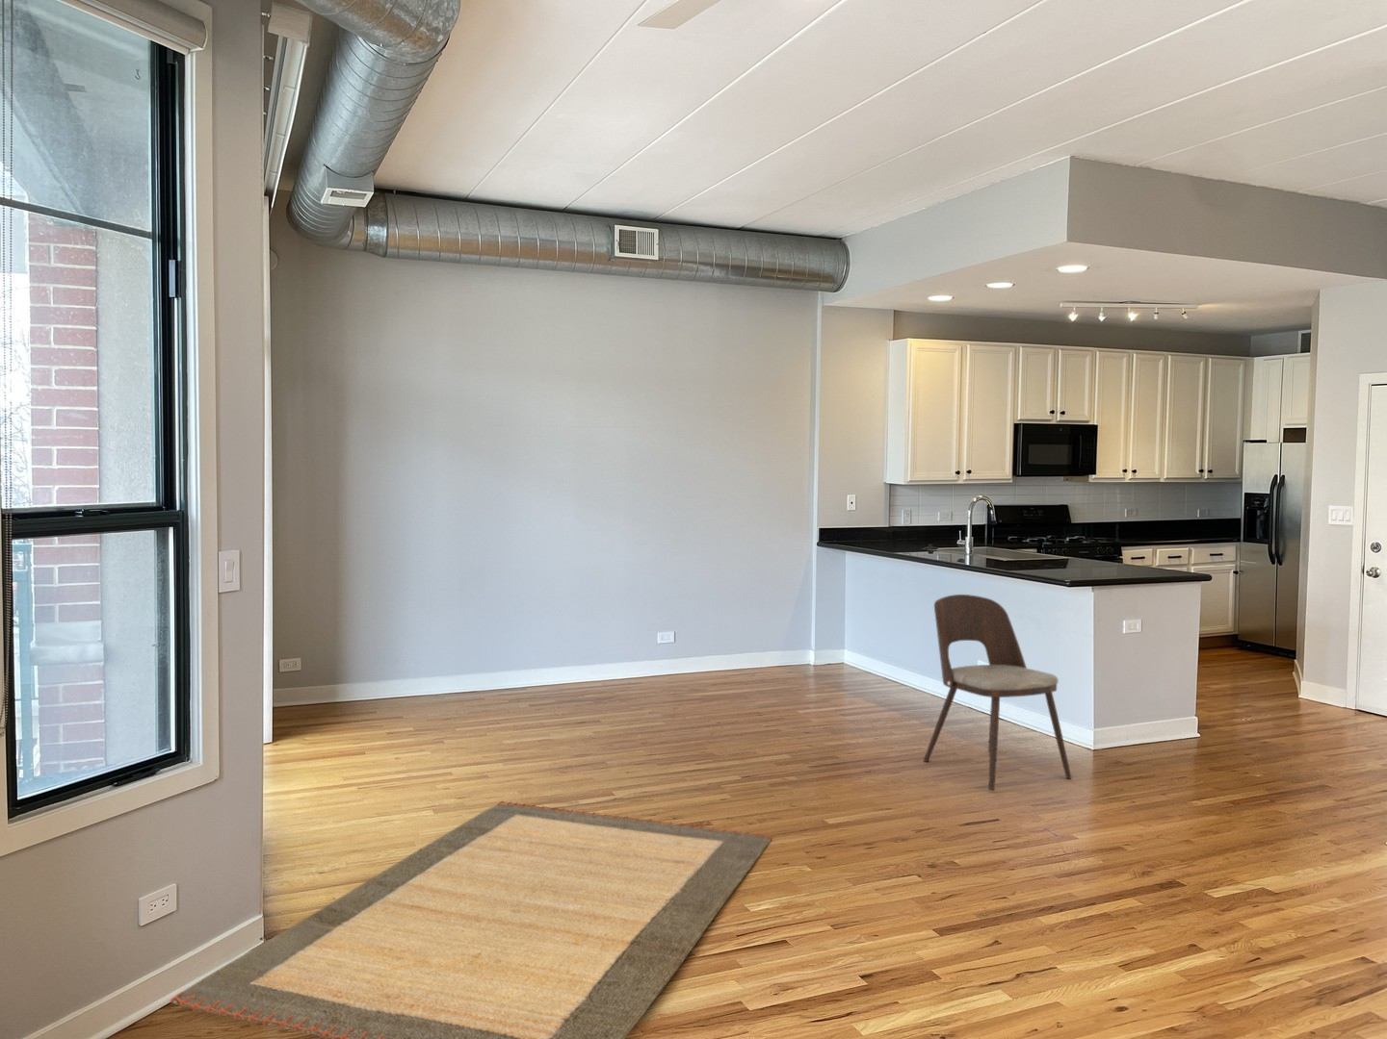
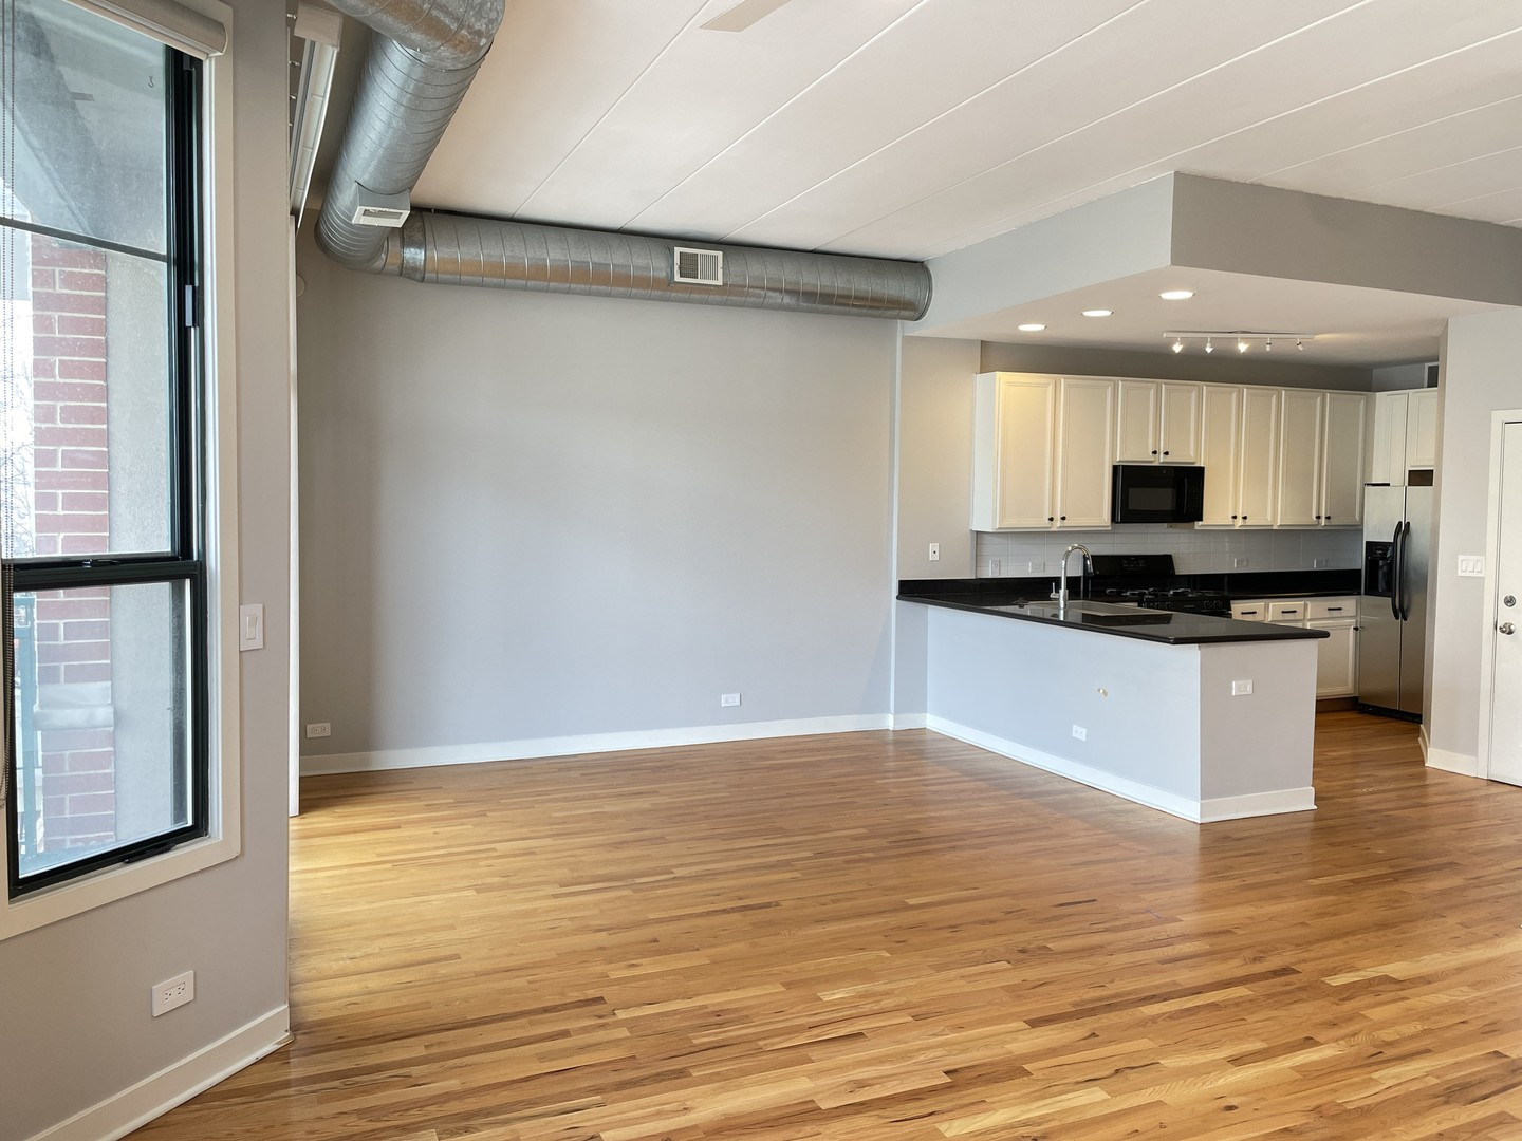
- dining chair (992, 684)
- rug (529, 903)
